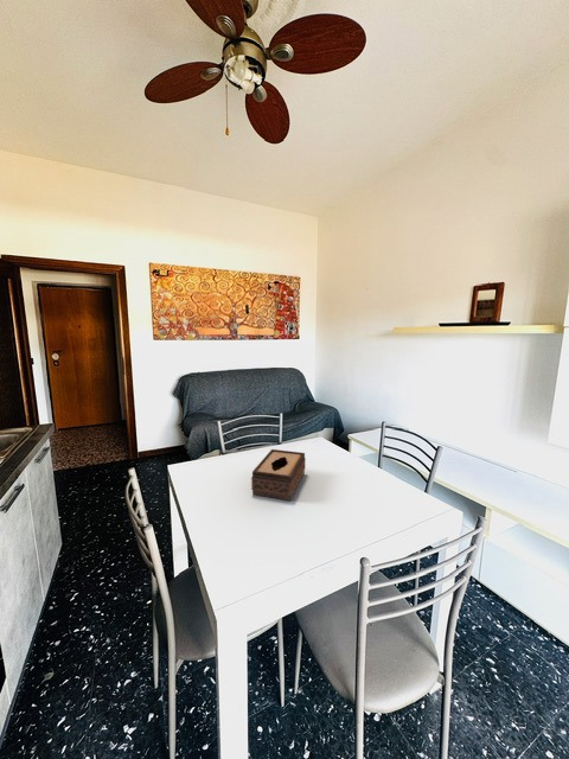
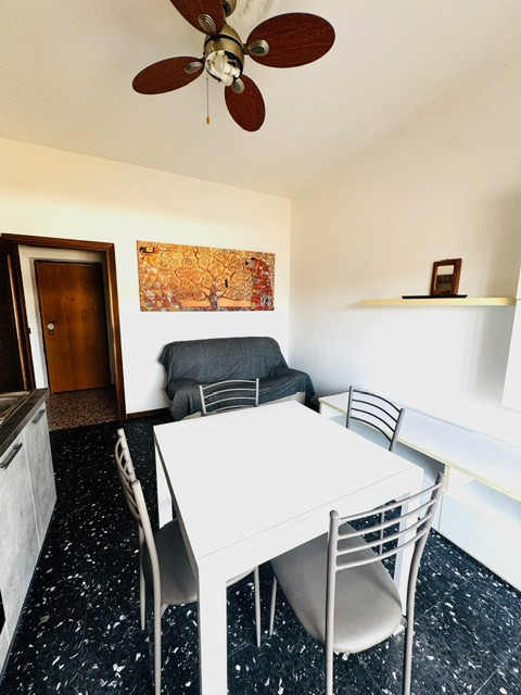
- tissue box (280, 472)
